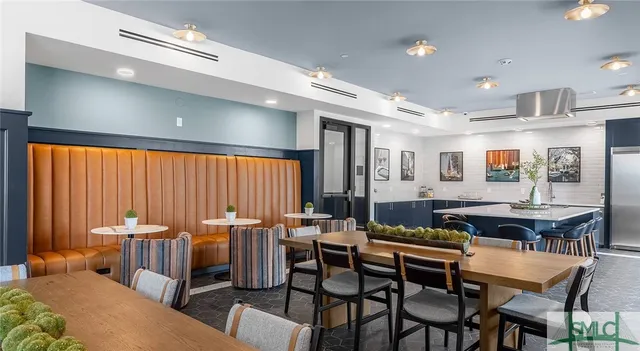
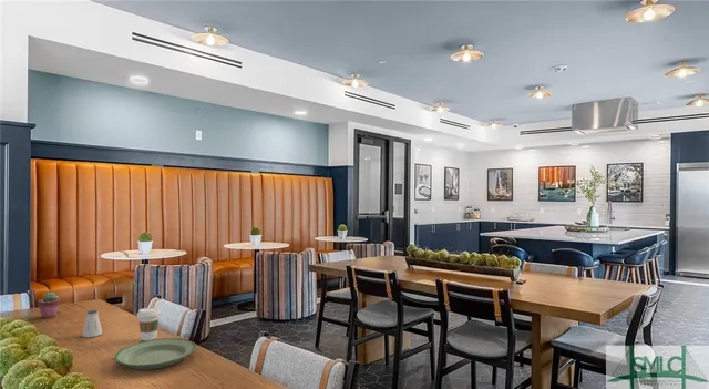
+ coffee cup (148, 324)
+ saltshaker (92, 323)
+ potted succulent (49, 305)
+ plate (156, 355)
